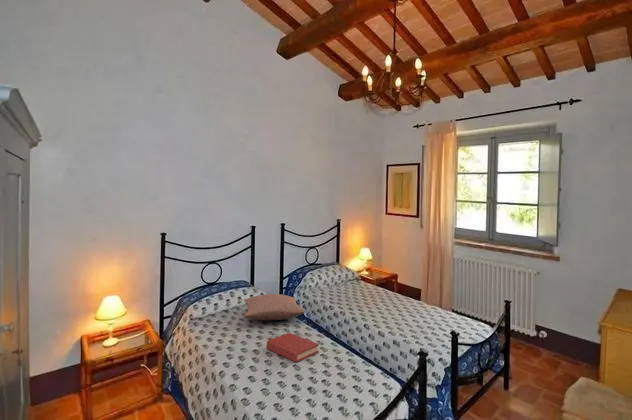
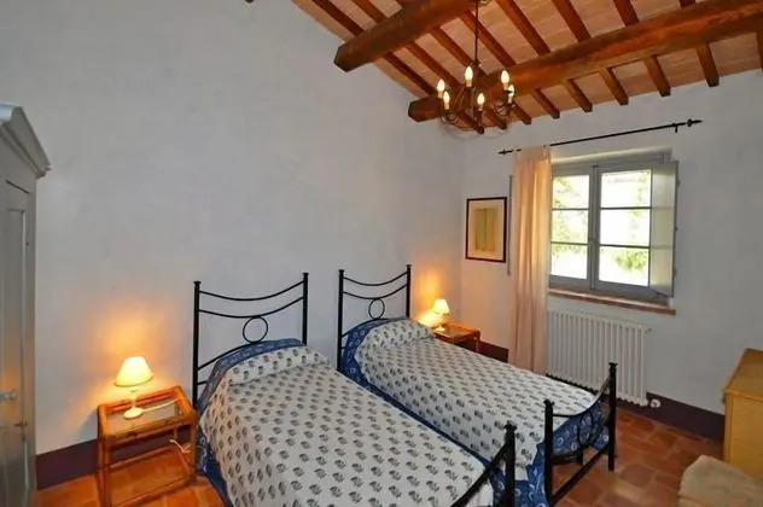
- hardback book (292, 346)
- pillow (272, 306)
